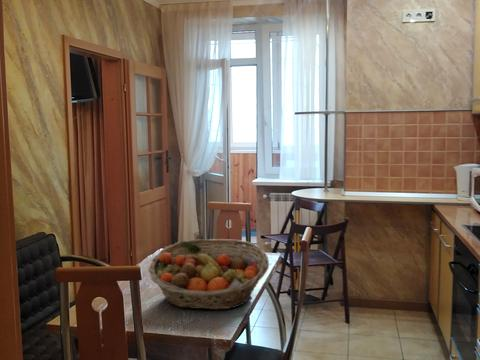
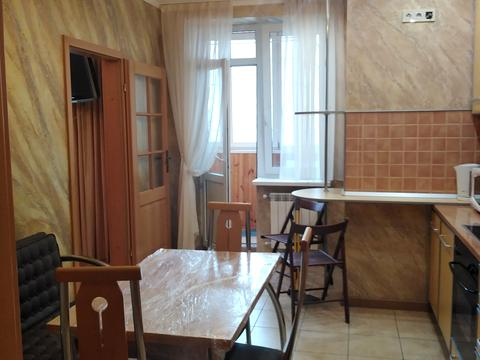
- fruit basket (208, 272)
